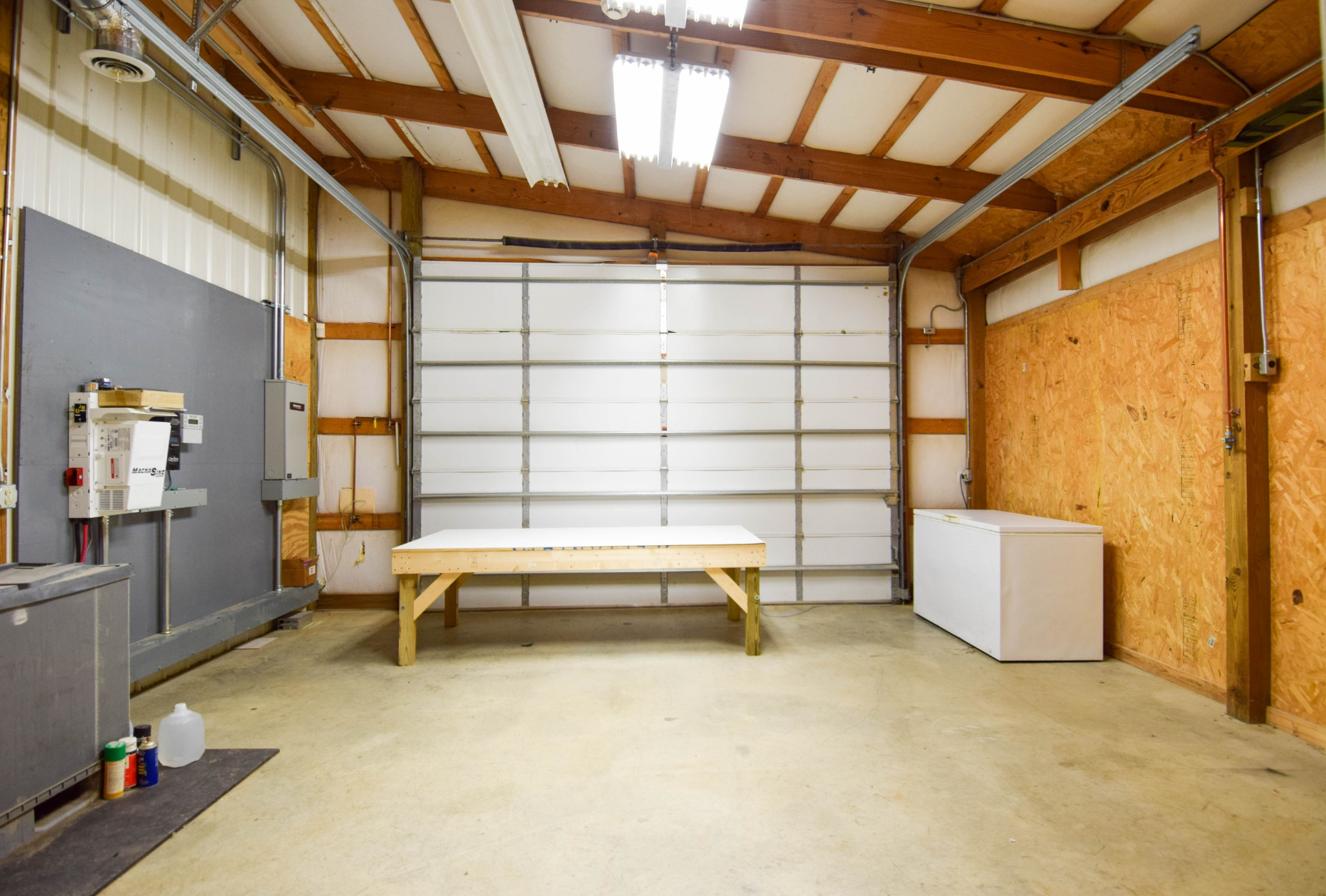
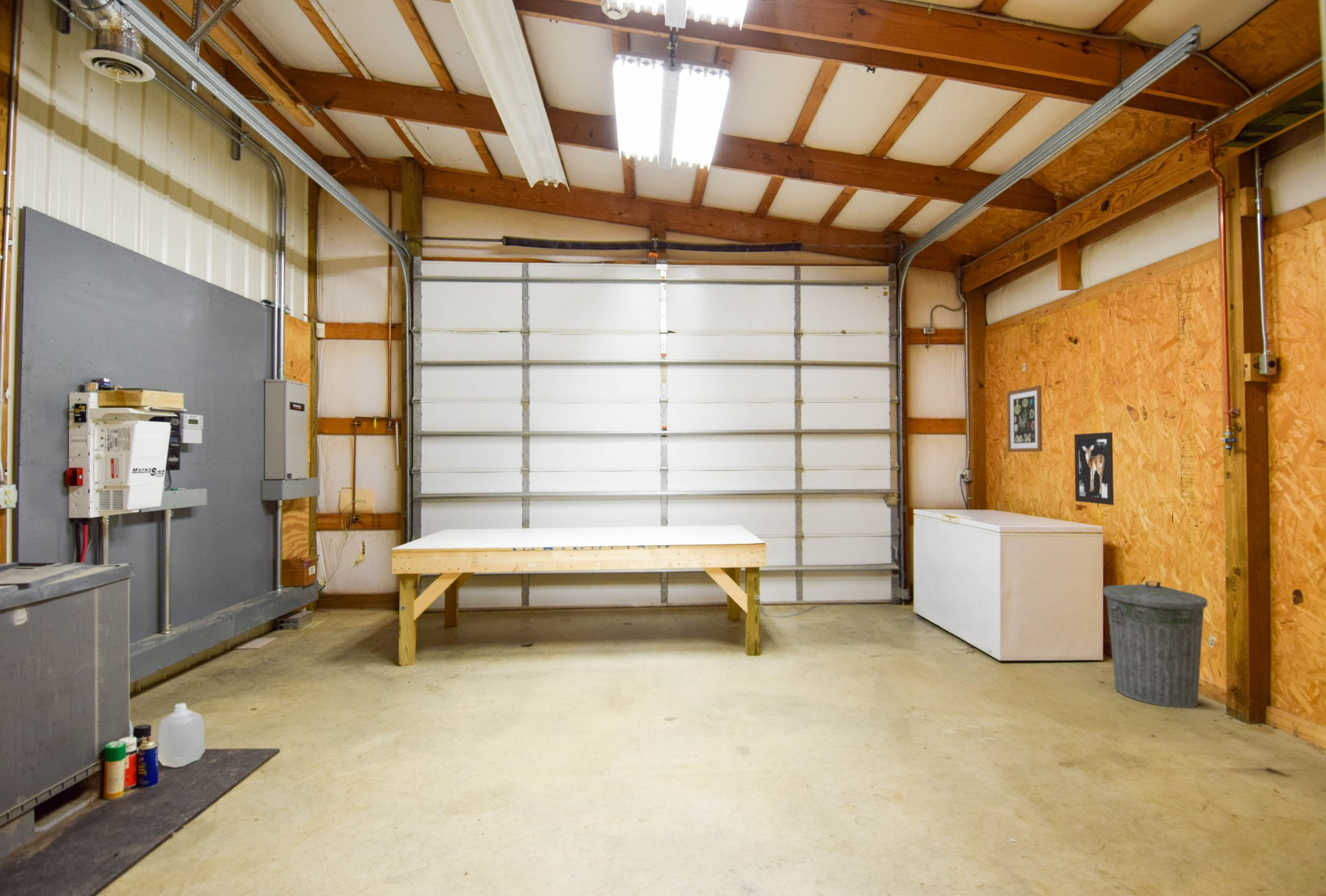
+ wall art (1093, 468)
+ trash can (1154, 638)
+ wall art (1024, 420)
